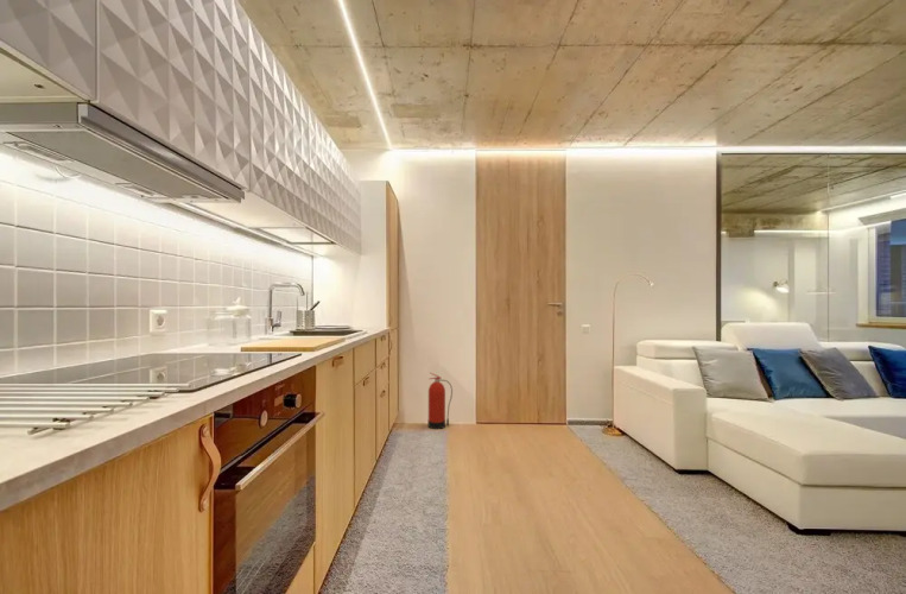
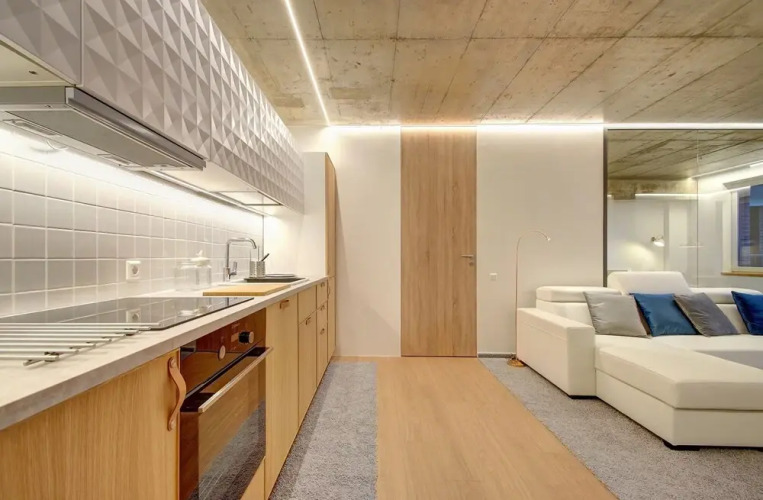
- fire extinguisher (439, 399)
